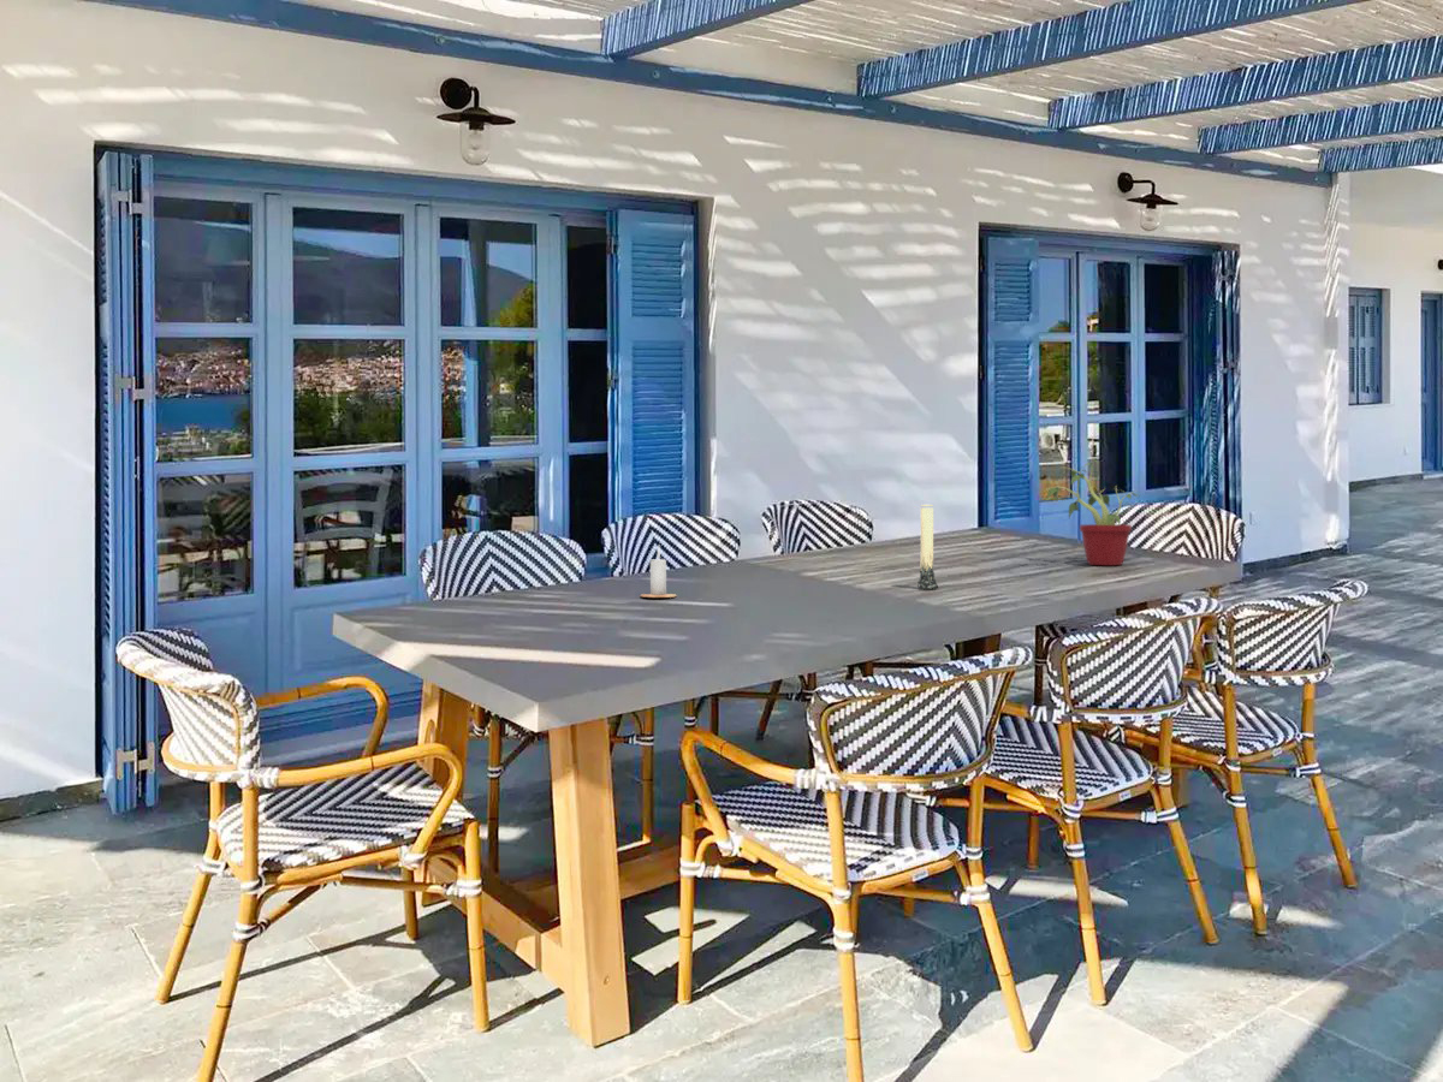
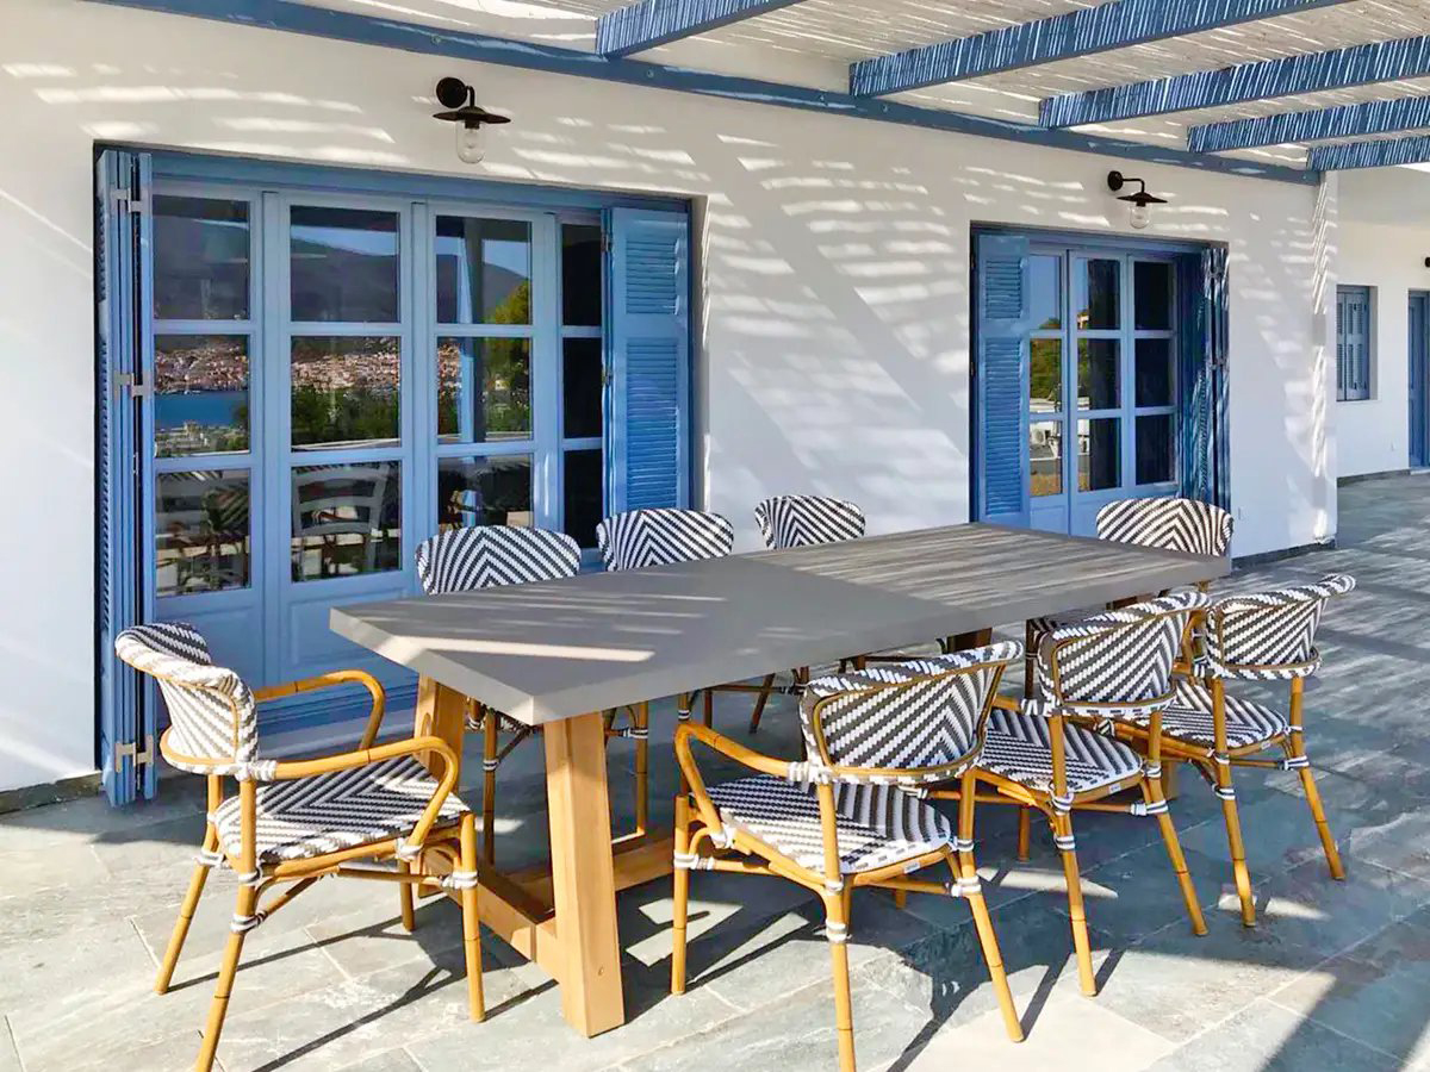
- candle (658, 570)
- potted plant (1089, 510)
- candle (930, 546)
